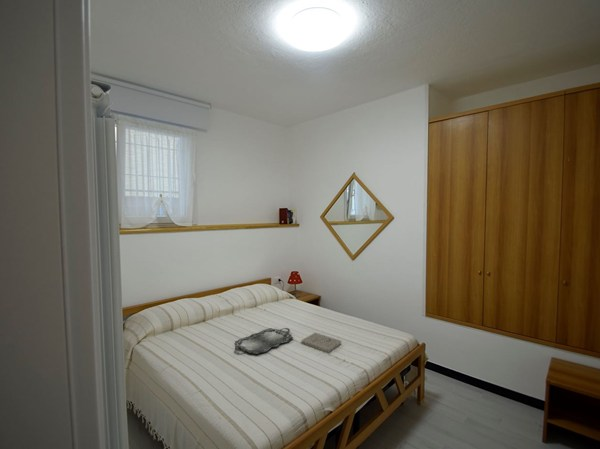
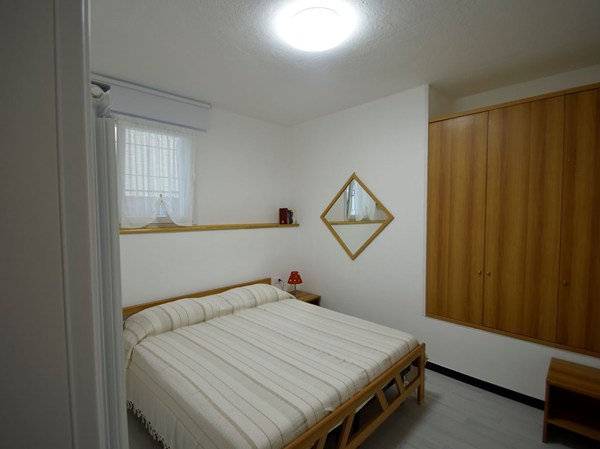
- book (321, 342)
- serving tray (264, 339)
